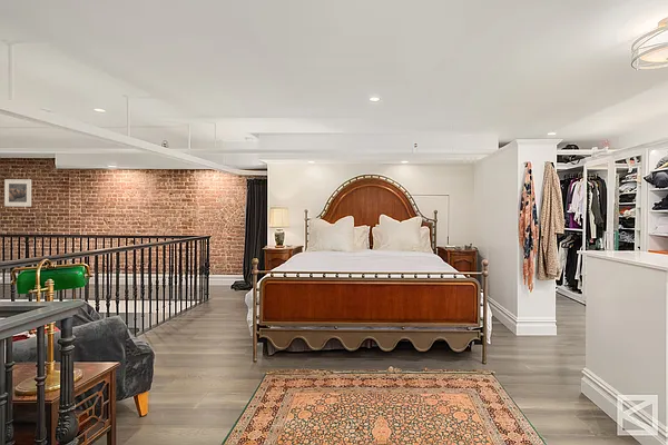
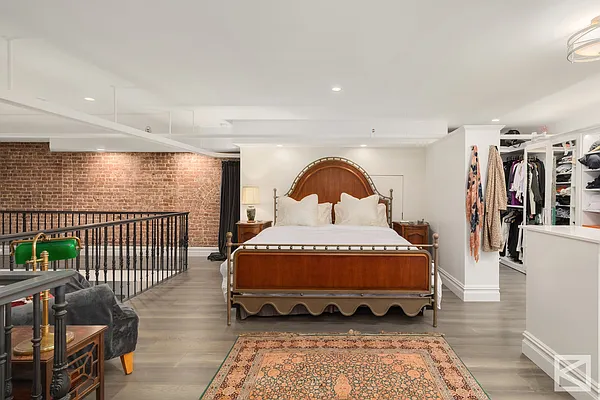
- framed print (18, 192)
